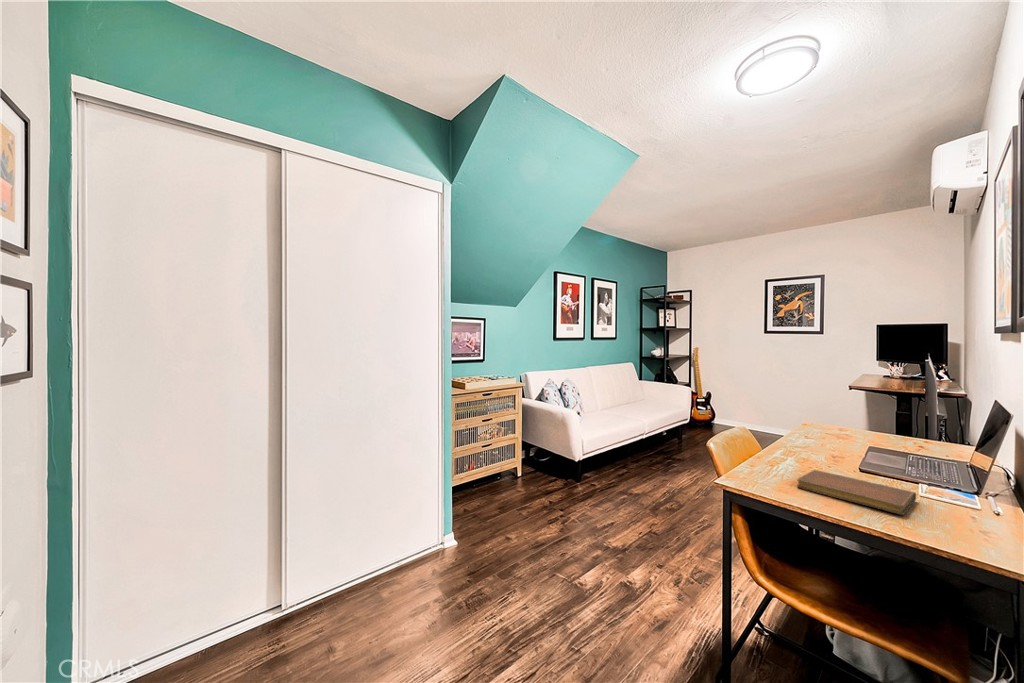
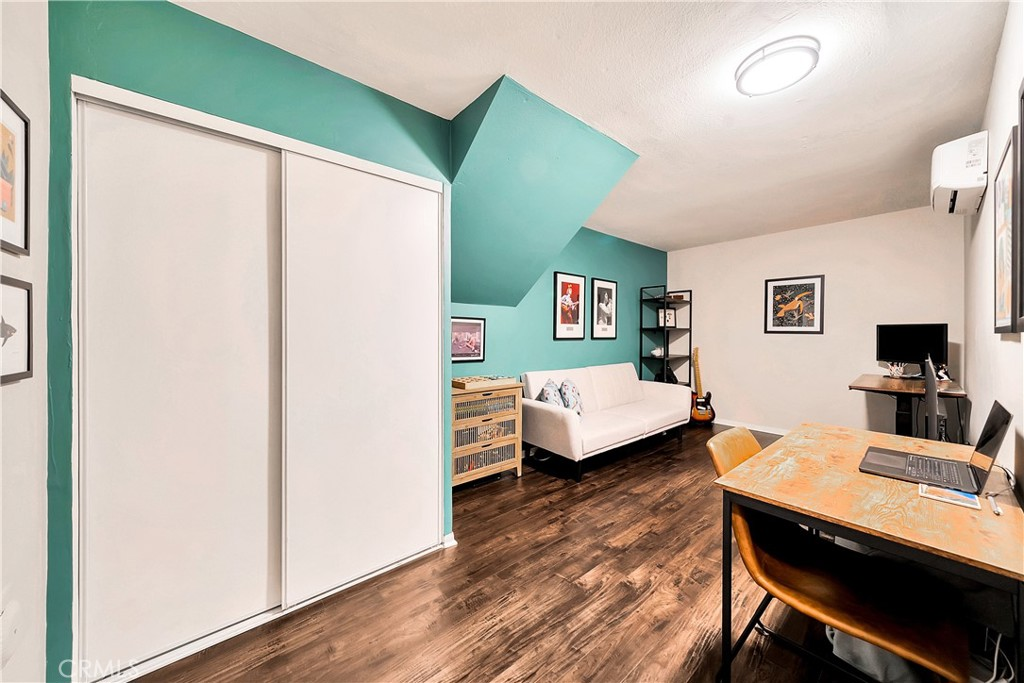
- notebook (853, 489)
